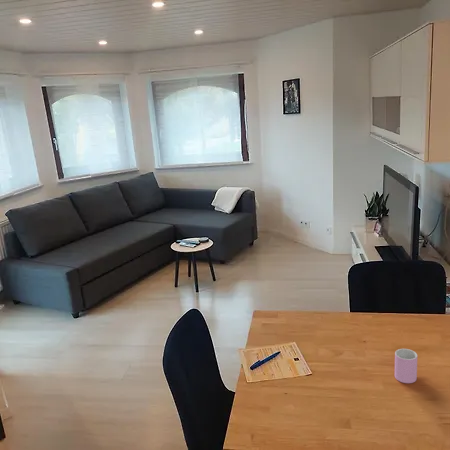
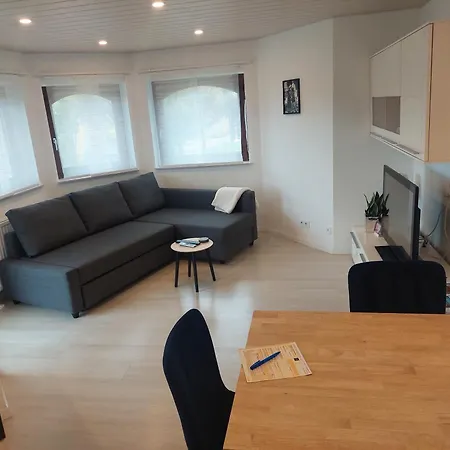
- cup (406, 363)
